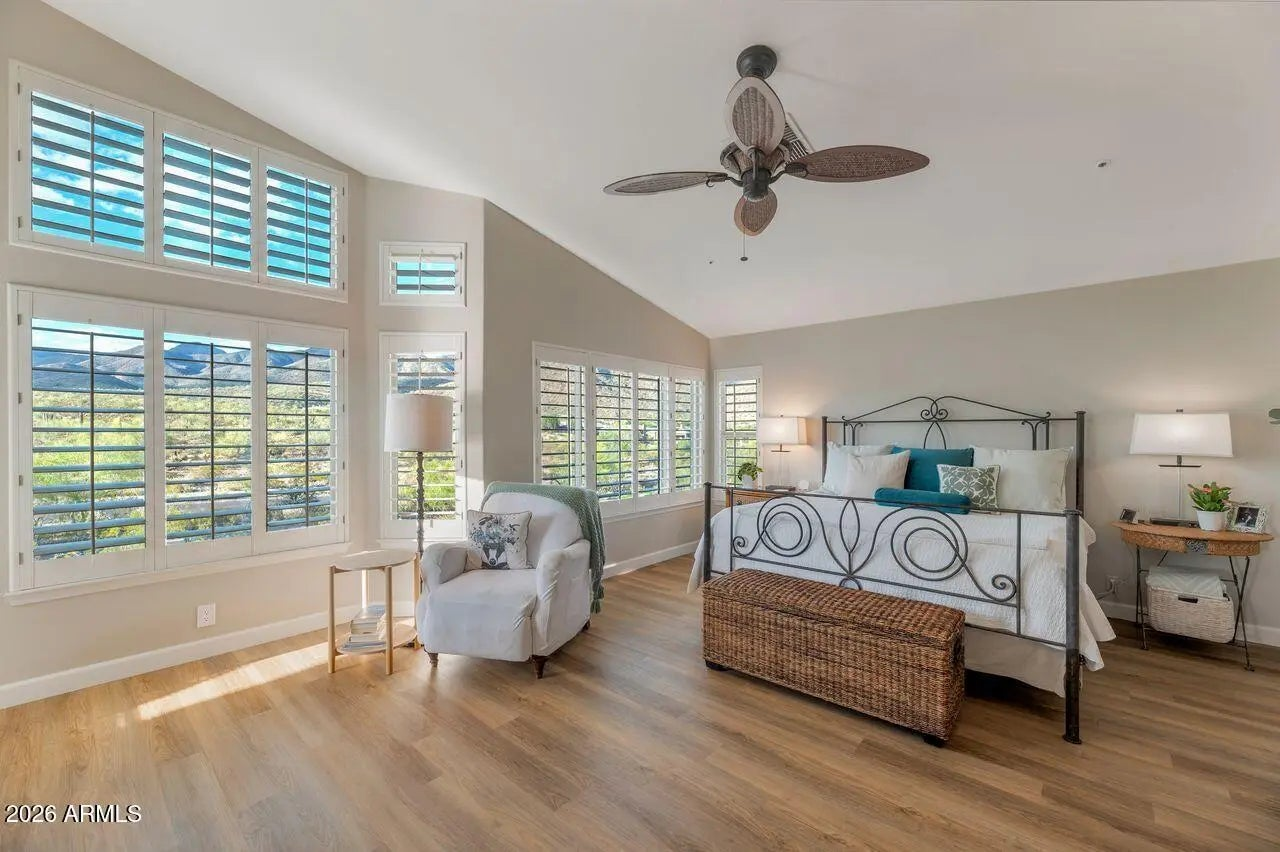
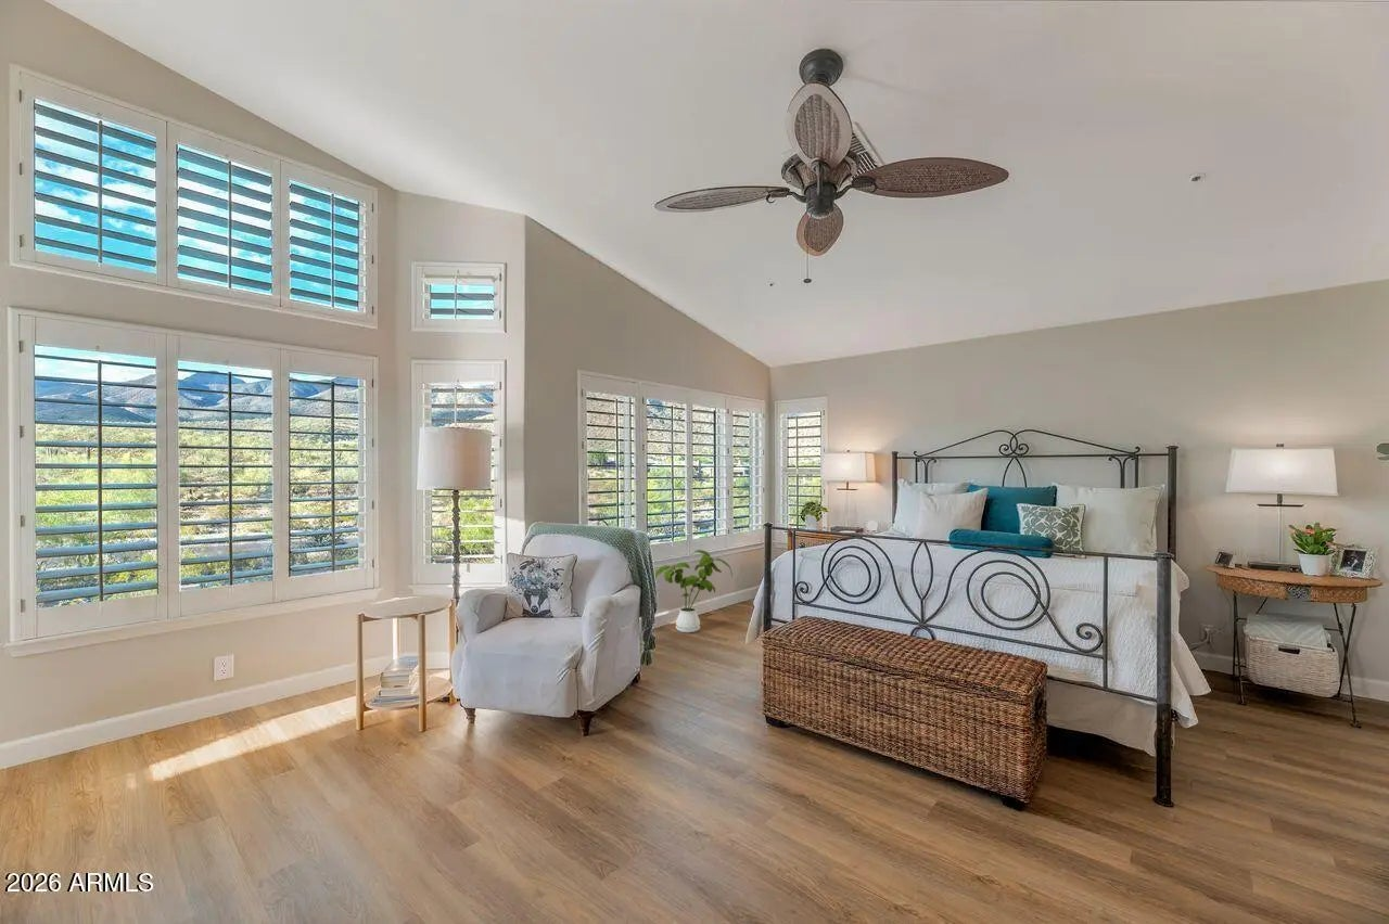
+ house plant (699, 590)
